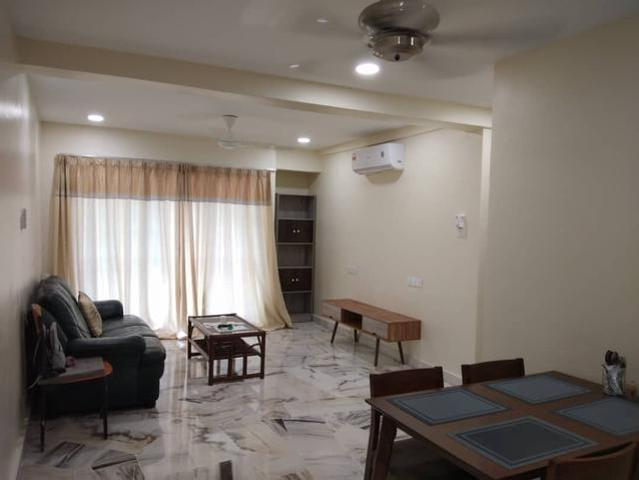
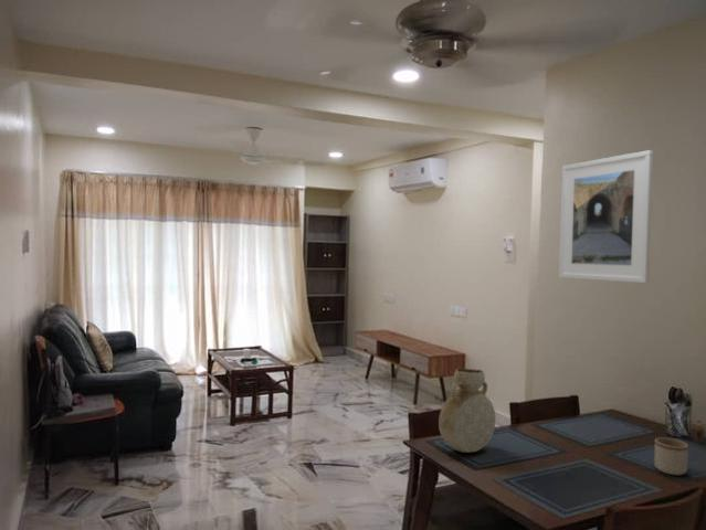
+ vase (467, 410)
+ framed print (601, 219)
+ mug (672, 455)
